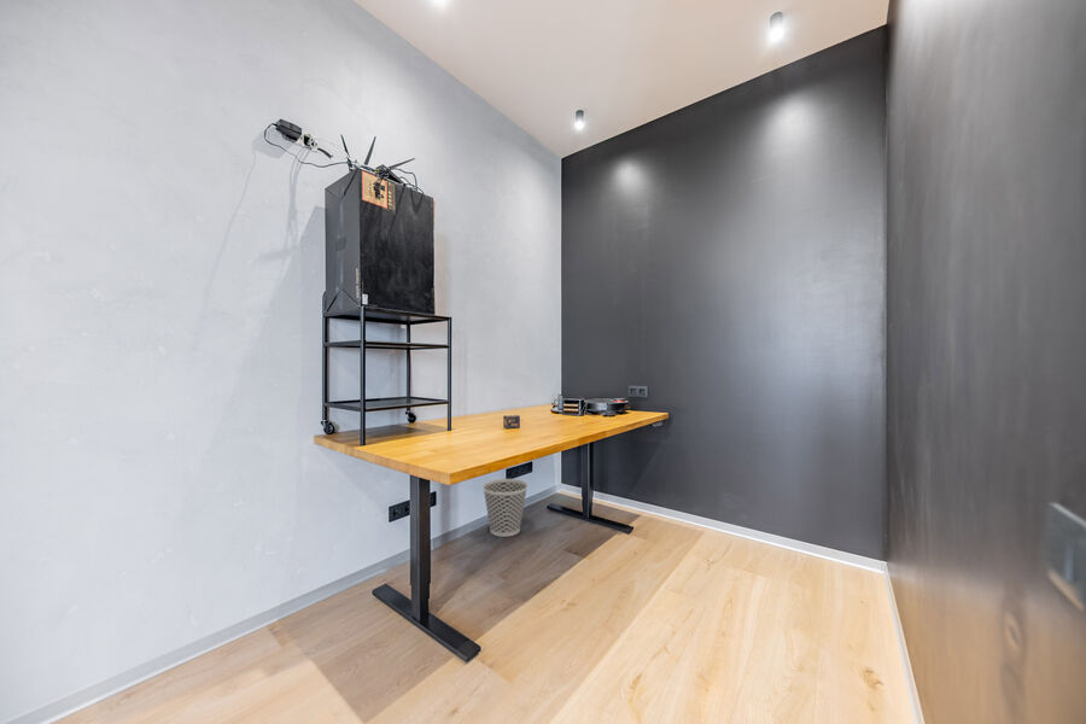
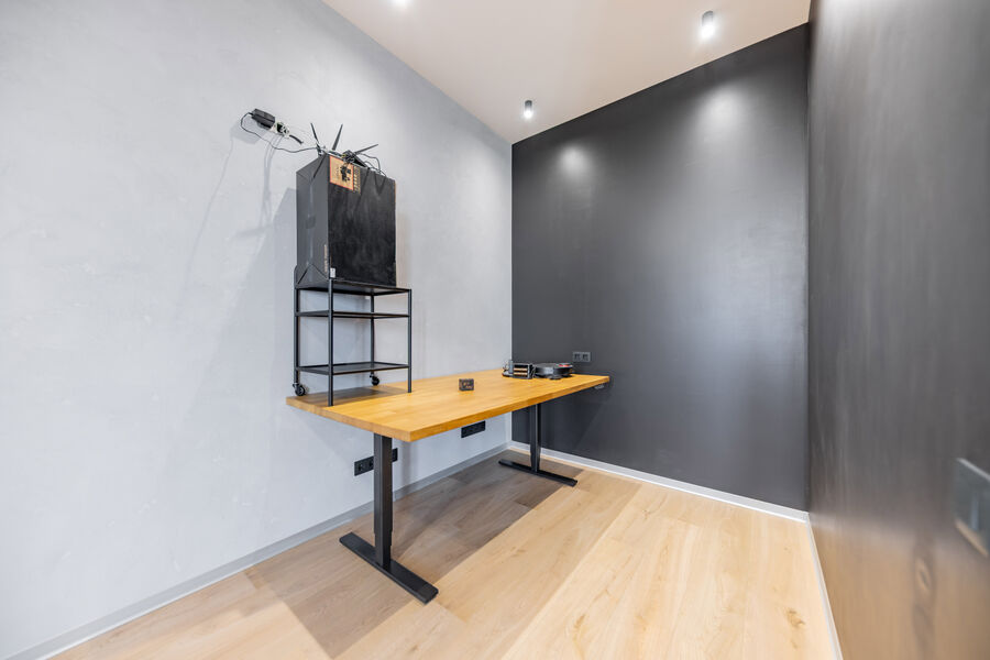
- wastebasket (504, 507)
